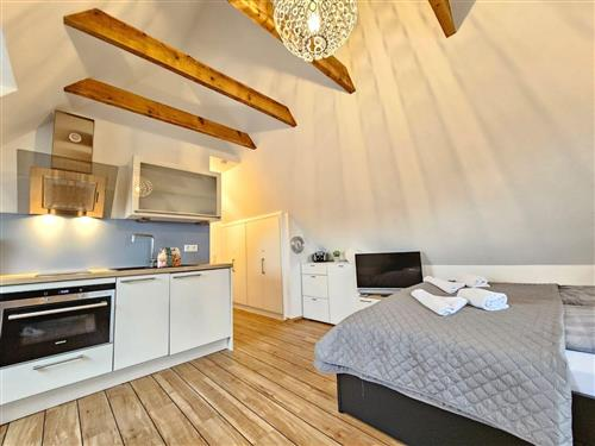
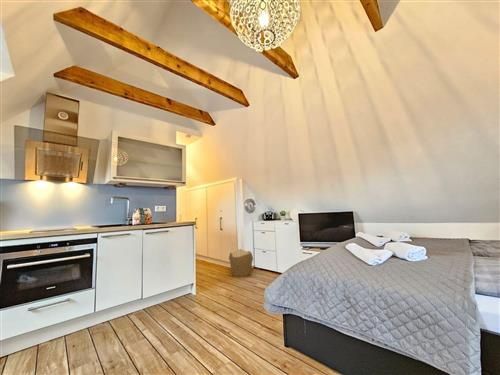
+ pouf (241, 261)
